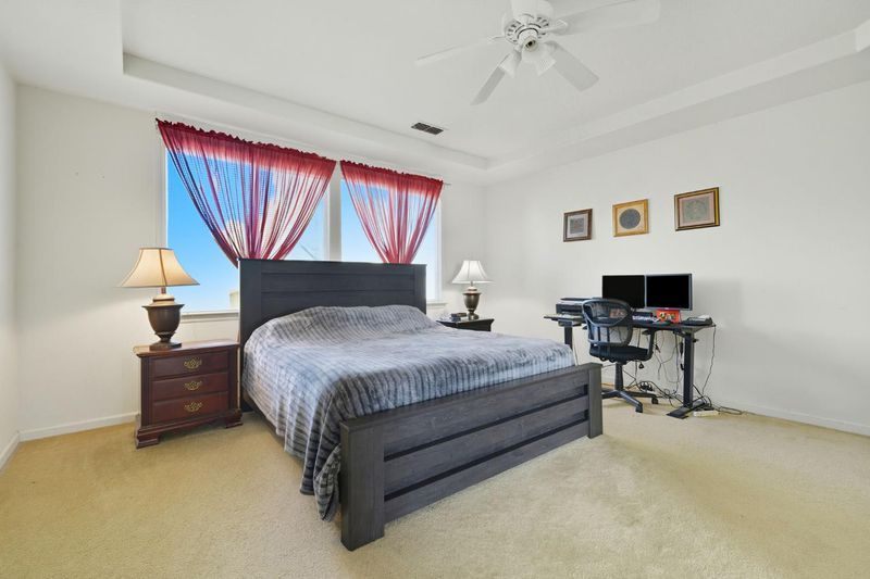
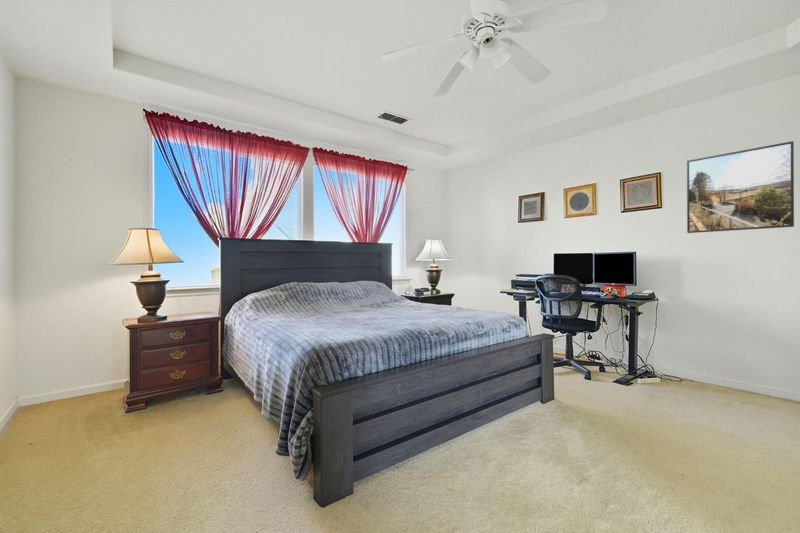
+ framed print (736, 190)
